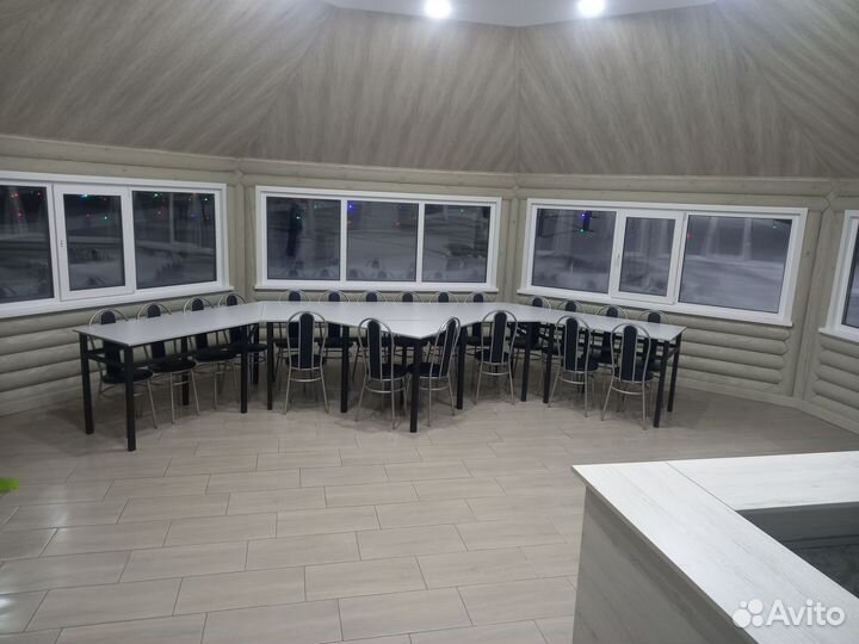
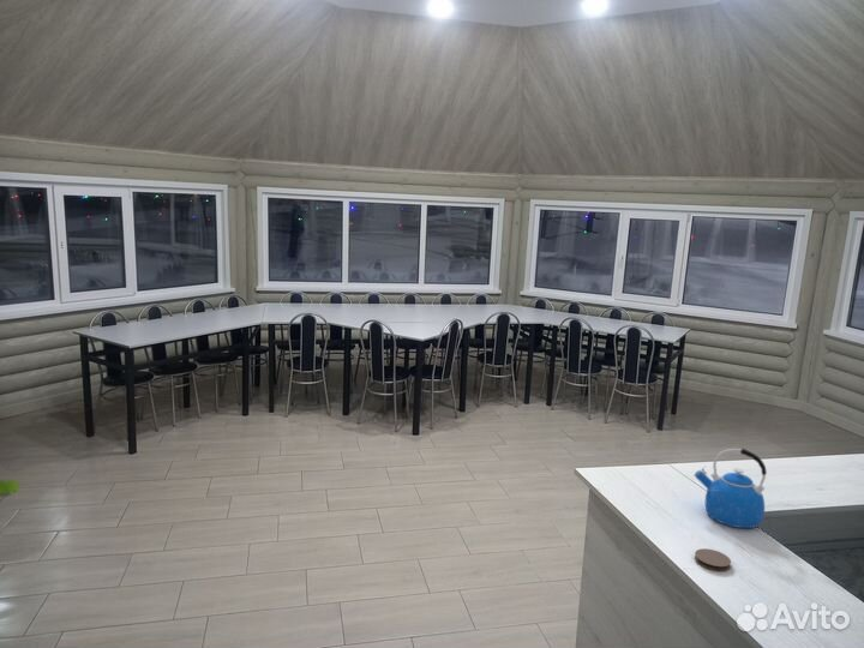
+ coaster (712, 559)
+ kettle (730, 481)
